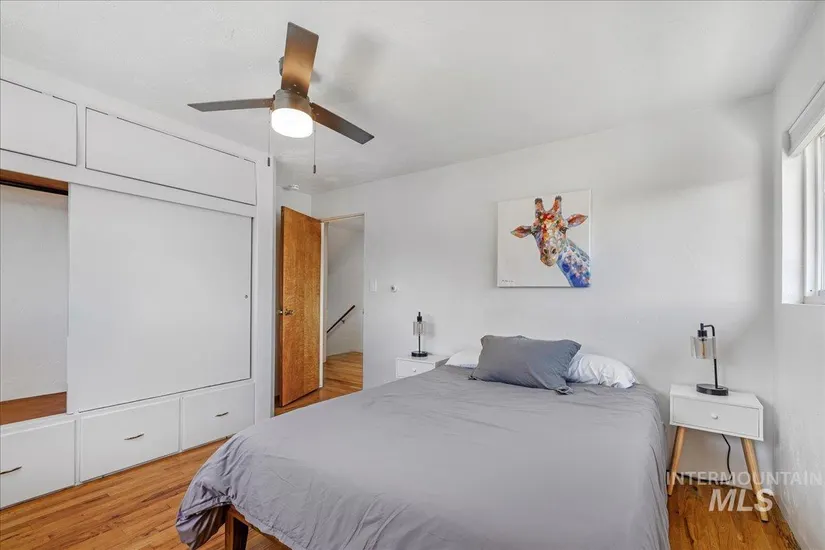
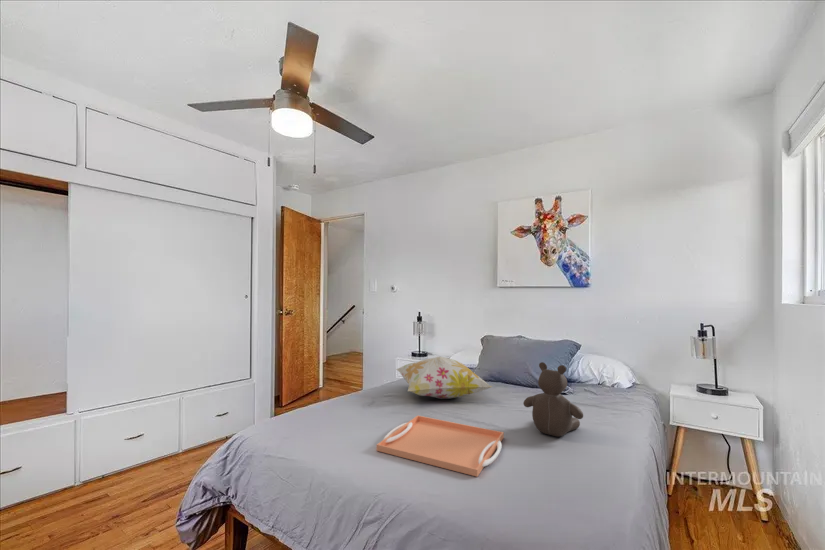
+ serving tray (442, 441)
+ decorative pillow (439, 377)
+ stuffed animal (555, 396)
